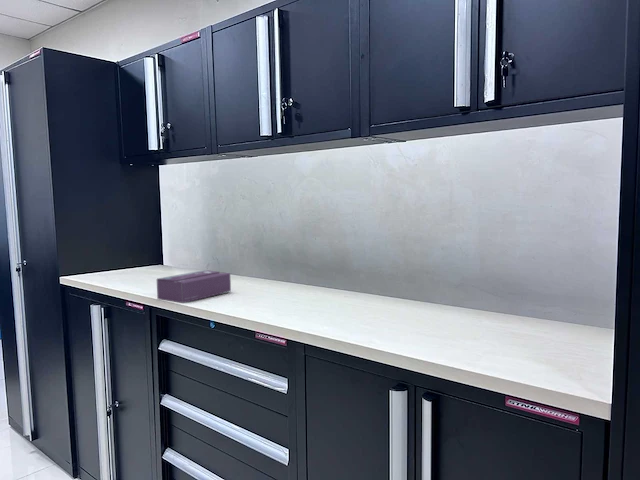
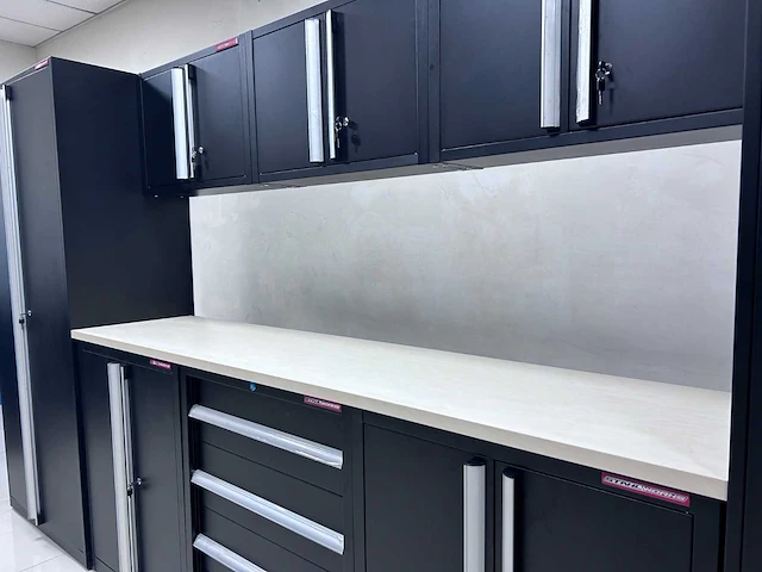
- tissue box (195, 285)
